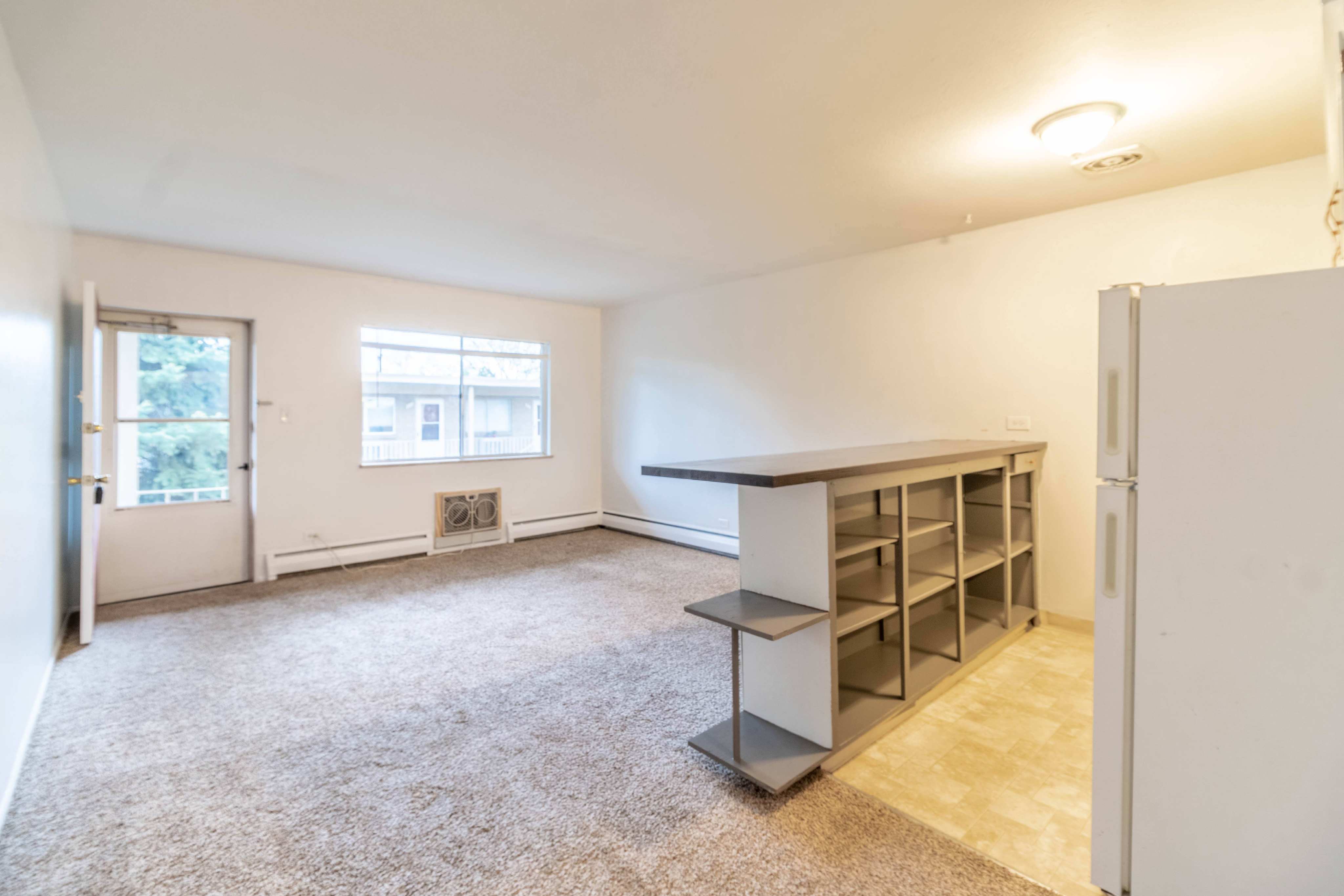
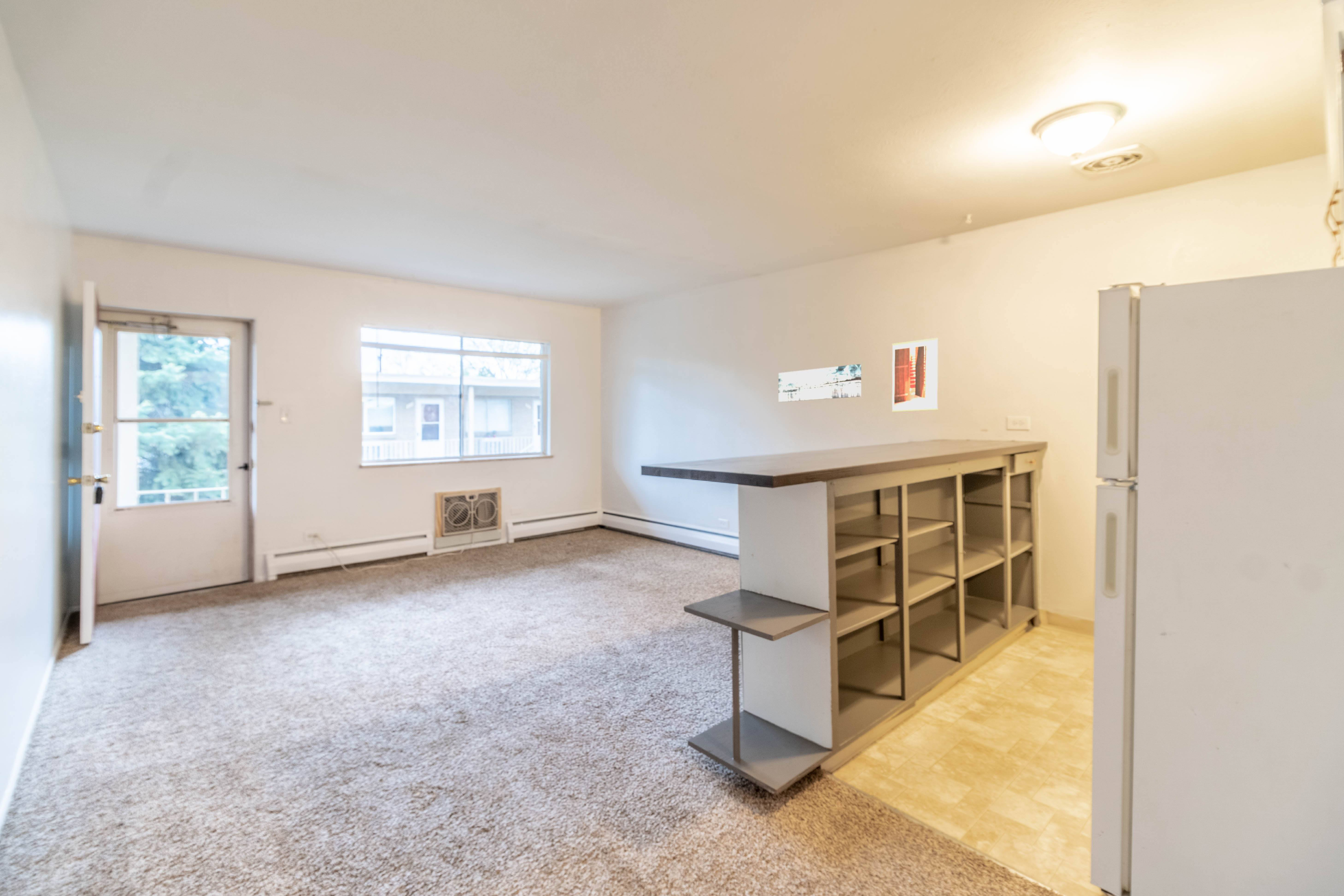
+ wall art (817, 384)
+ wall art (914, 376)
